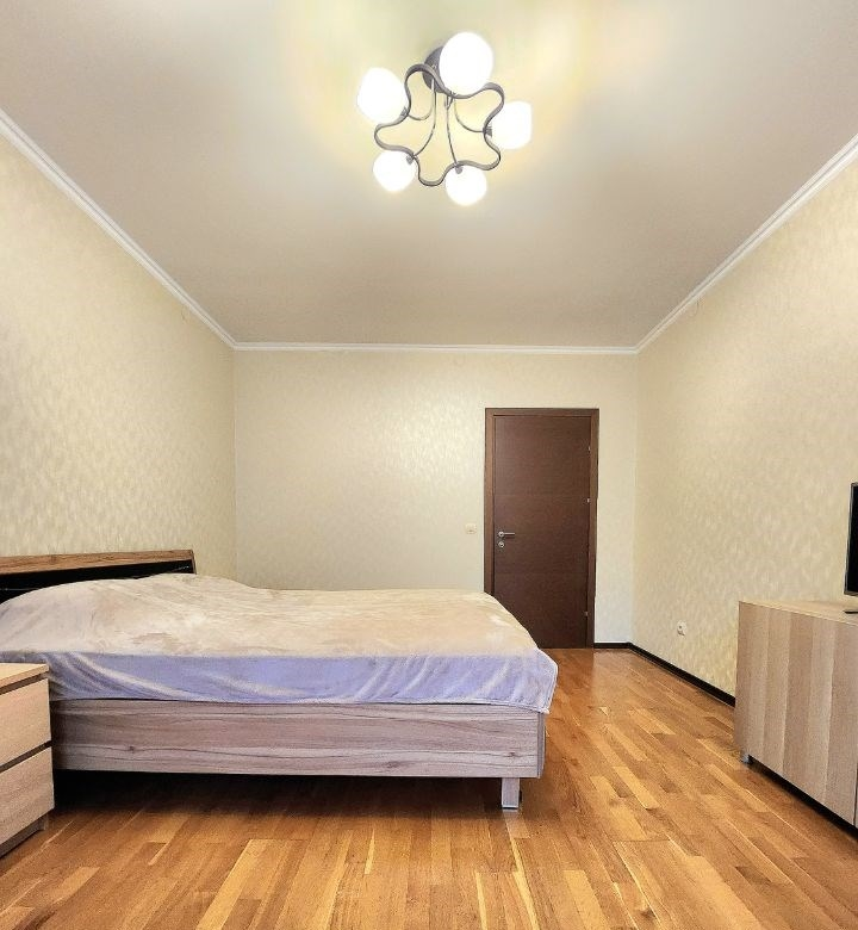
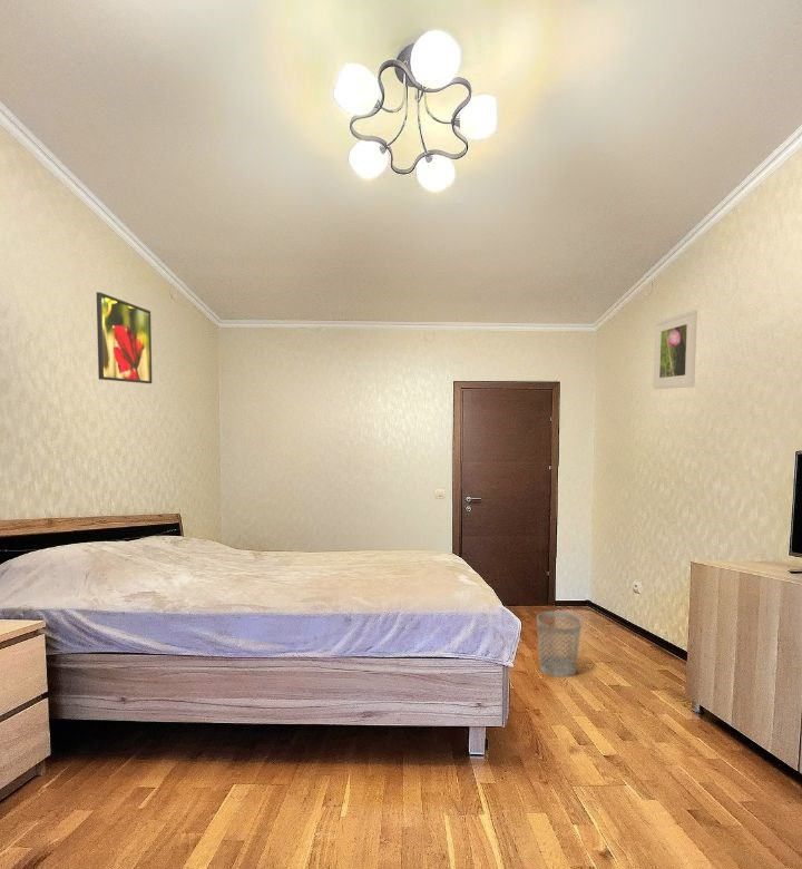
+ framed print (126, 342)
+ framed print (673, 352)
+ wastebasket (557, 645)
